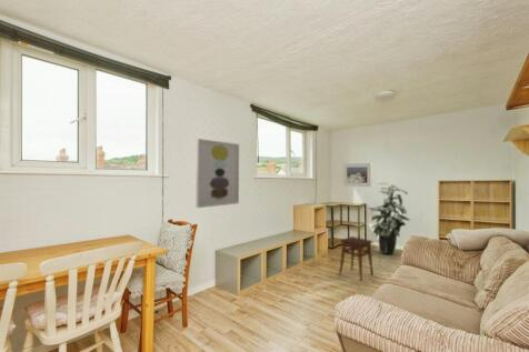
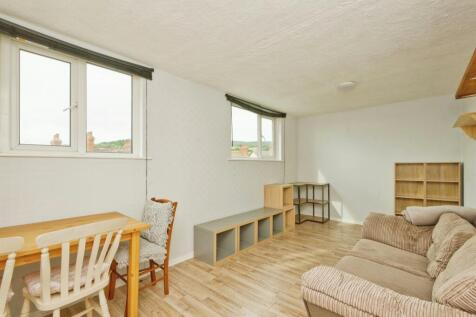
- stool (356, 255)
- indoor plant (387, 217)
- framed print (357, 174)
- wall art (219, 173)
